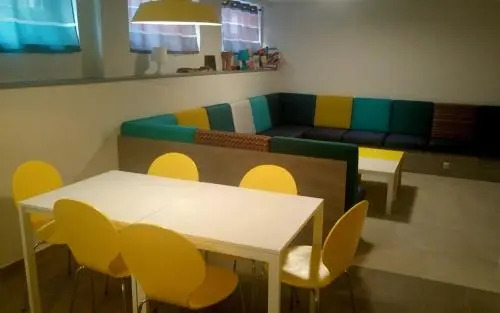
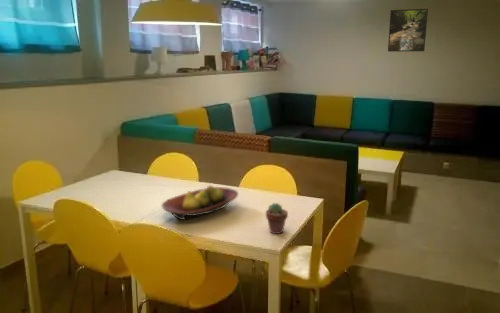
+ fruit bowl (201, 199)
+ potted succulent (276, 217)
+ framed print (407, 30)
